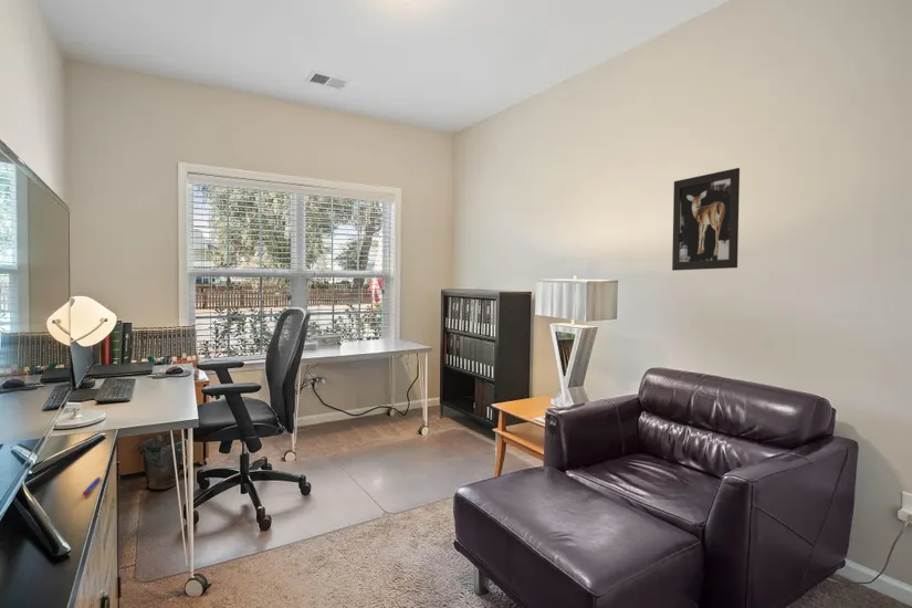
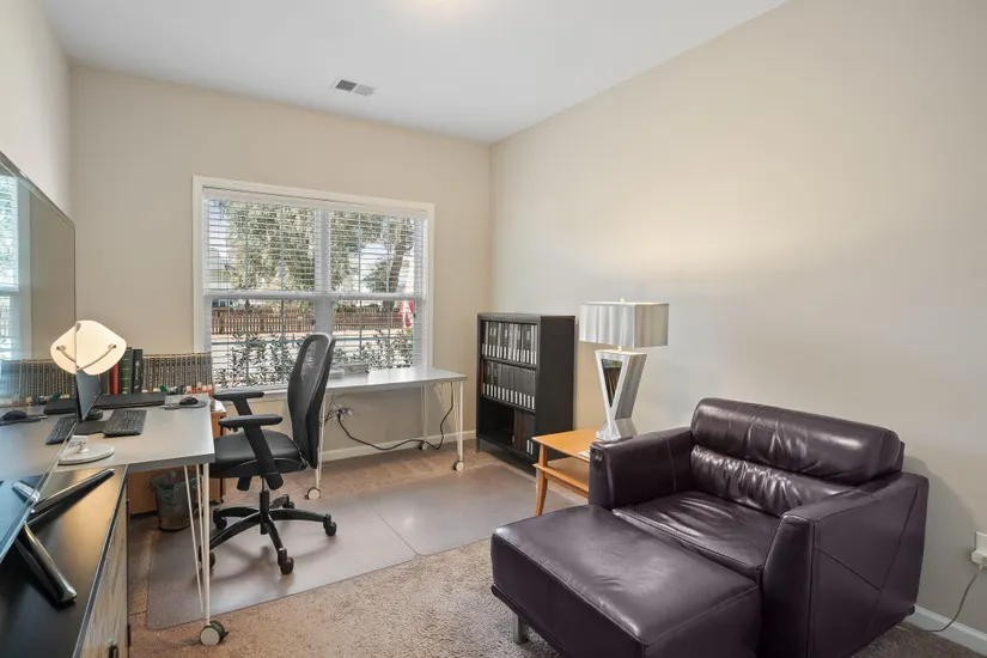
- wall art (703, 222)
- pen (92, 484)
